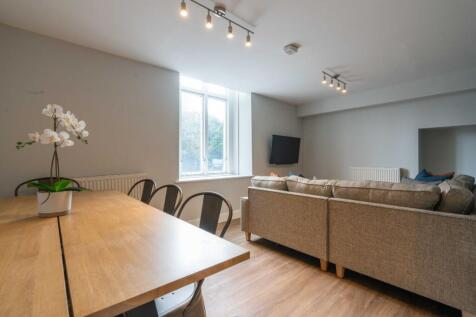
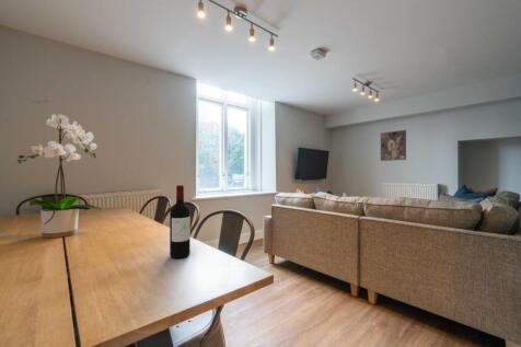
+ wine bottle (180, 220)
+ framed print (393, 146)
